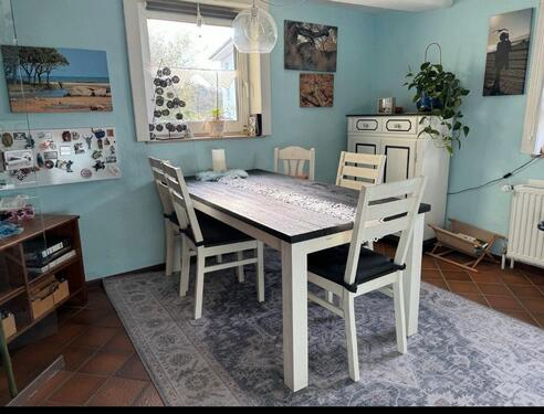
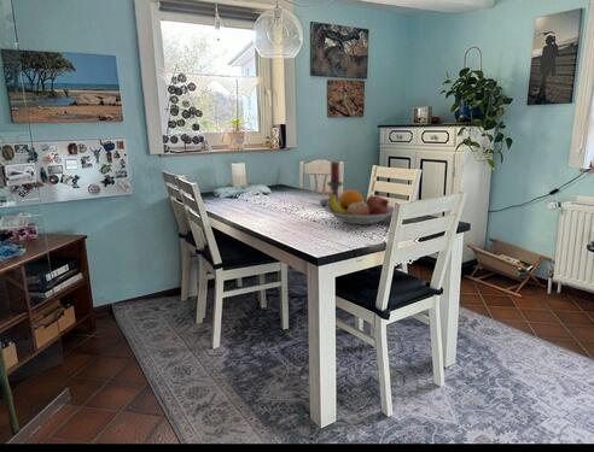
+ fruit bowl (360, 205)
+ candle holder (337, 183)
